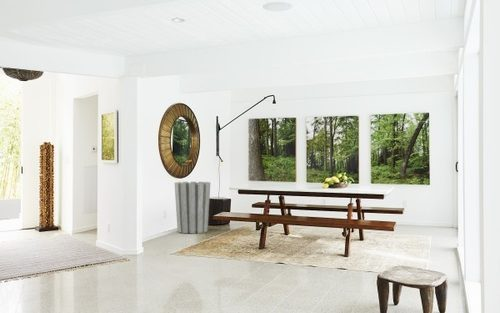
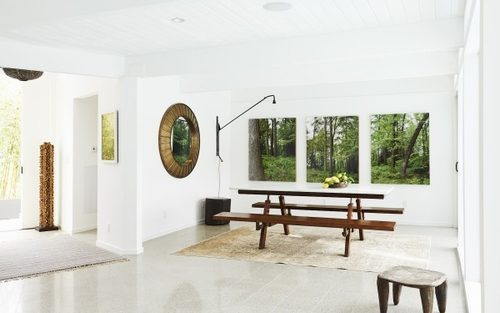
- trash can (192, 206)
